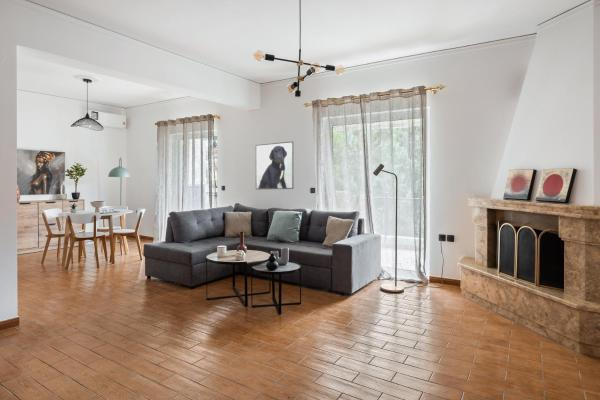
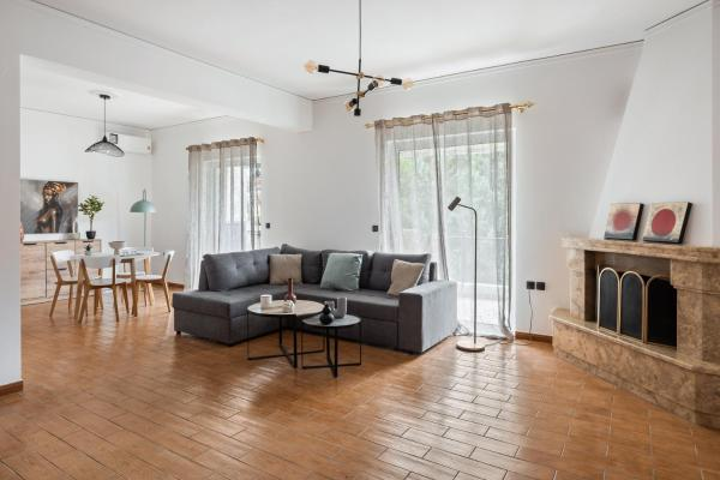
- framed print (273, 166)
